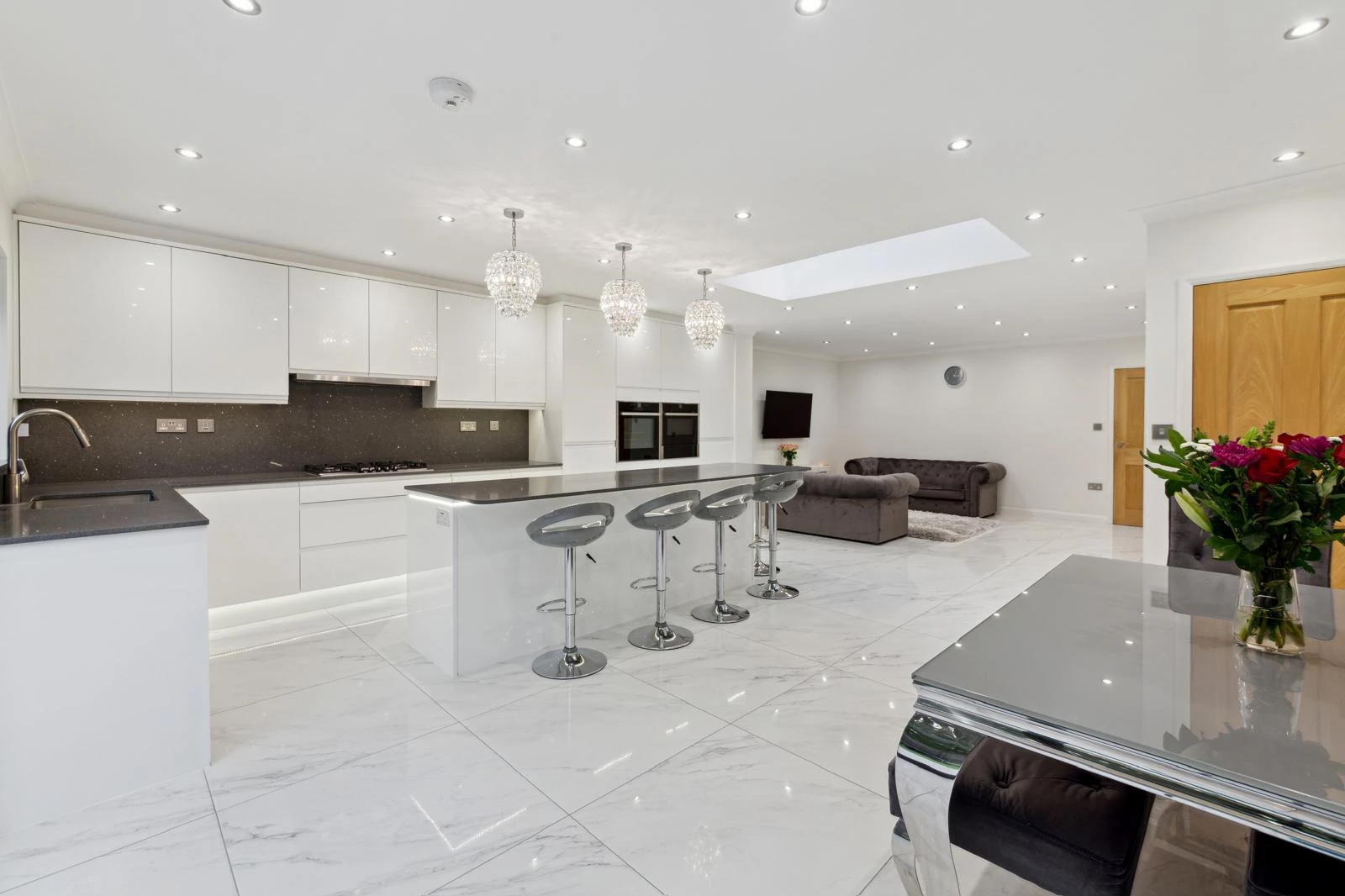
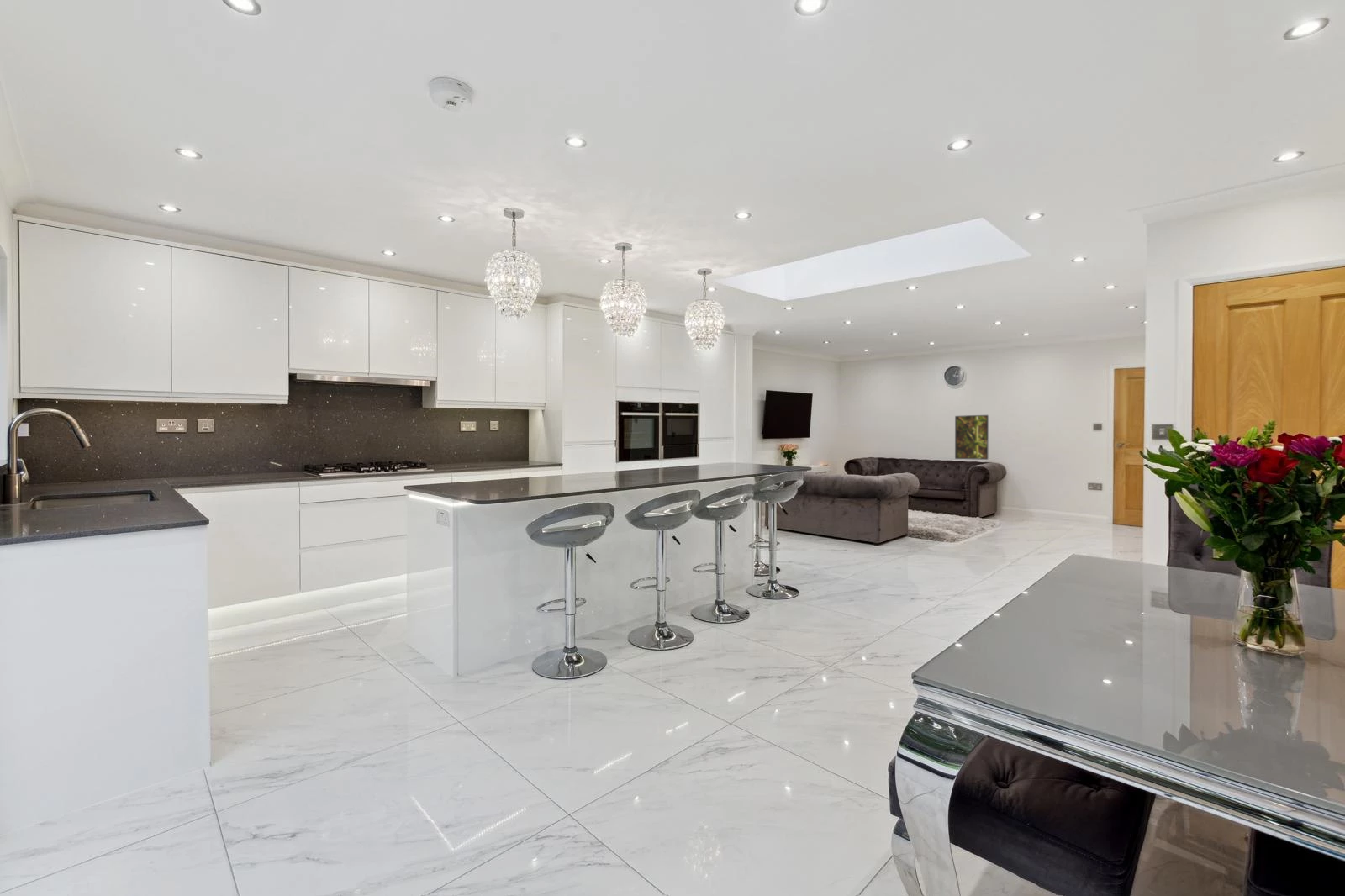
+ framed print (971, 437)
